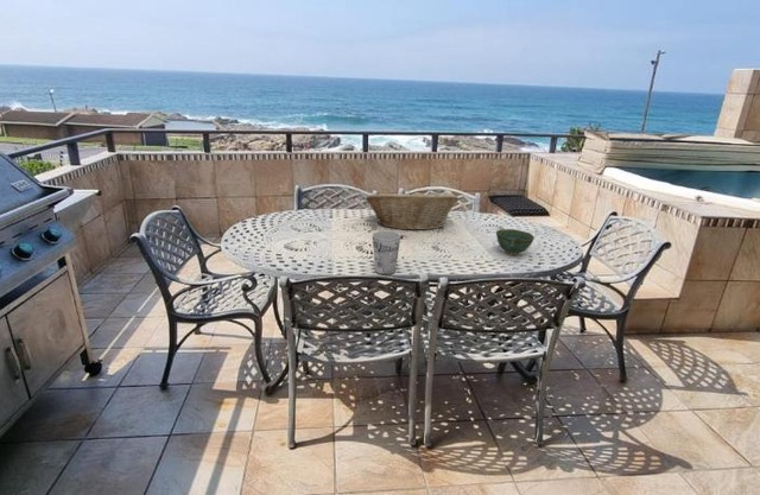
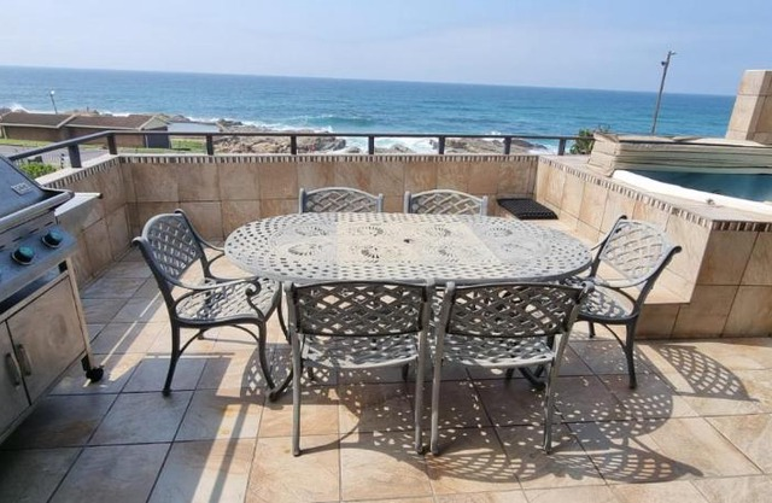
- bowl (513, 243)
- fruit basket (411, 205)
- cup (386, 253)
